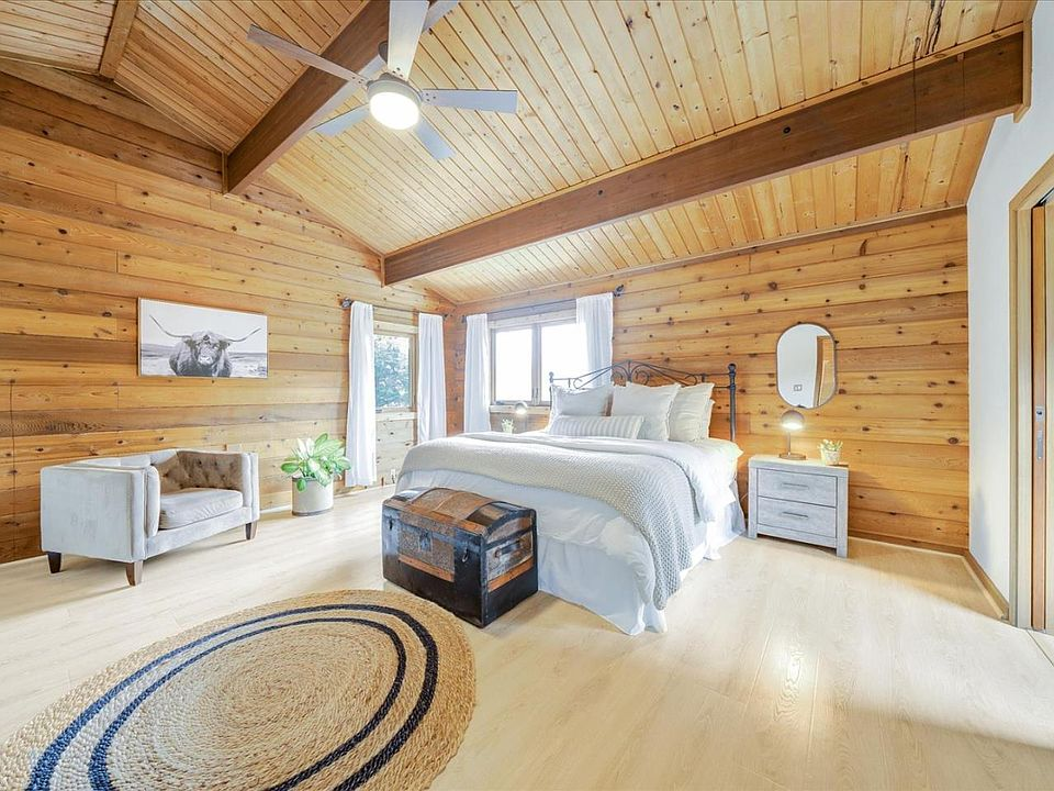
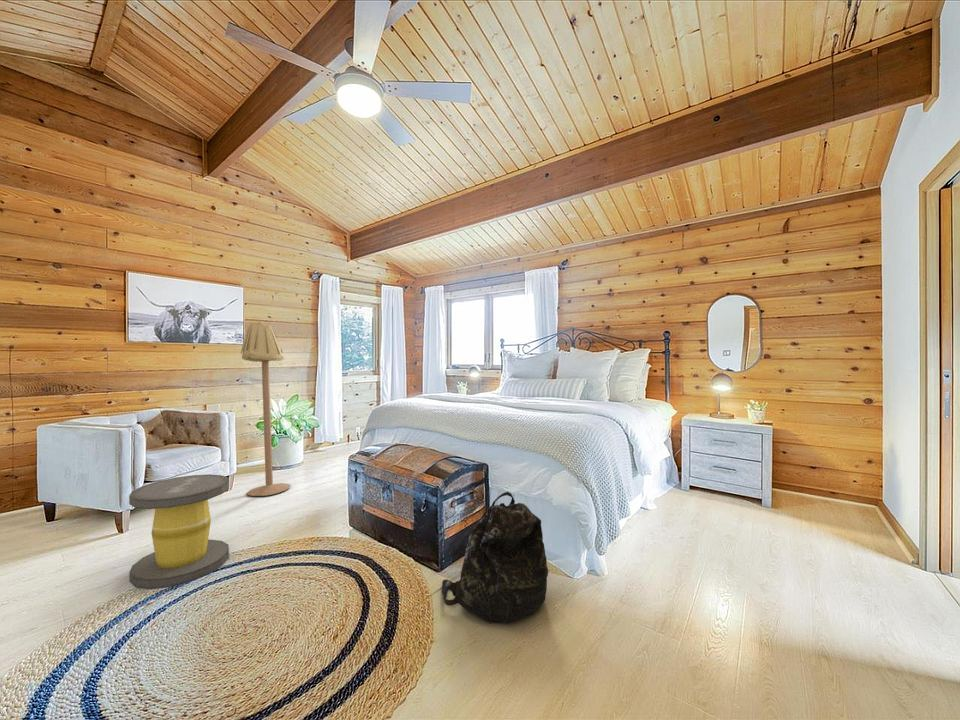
+ backpack (496, 542)
+ stool (182, 525)
+ floor lamp (264, 405)
